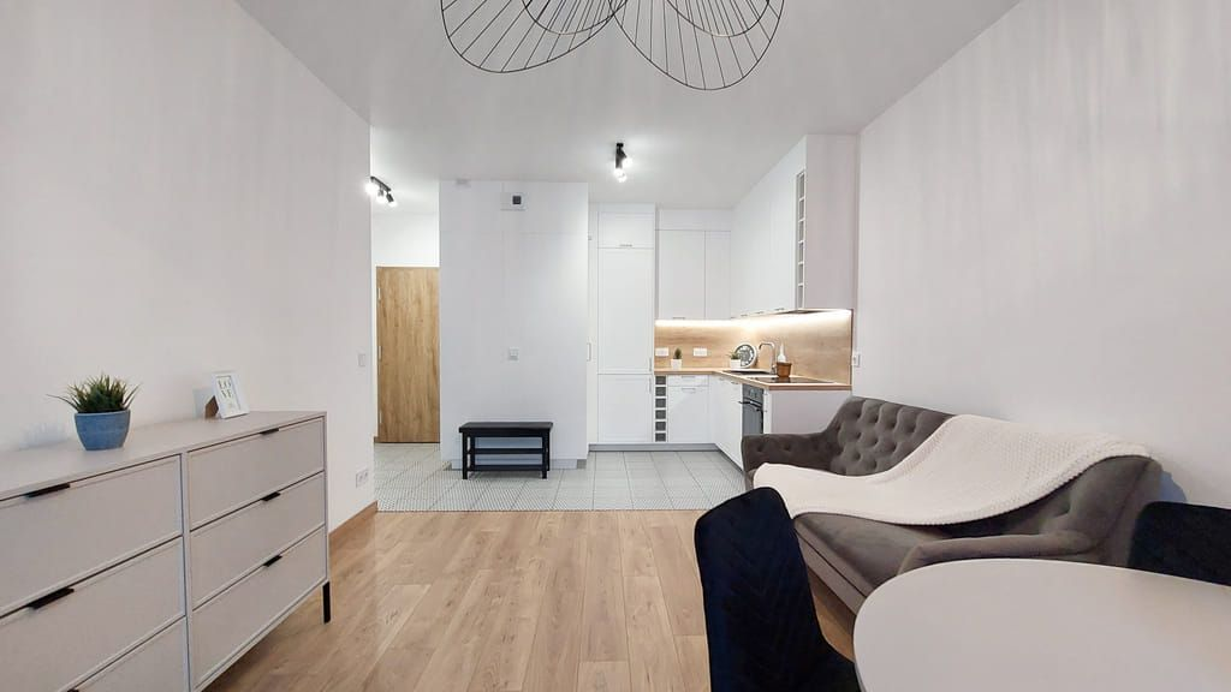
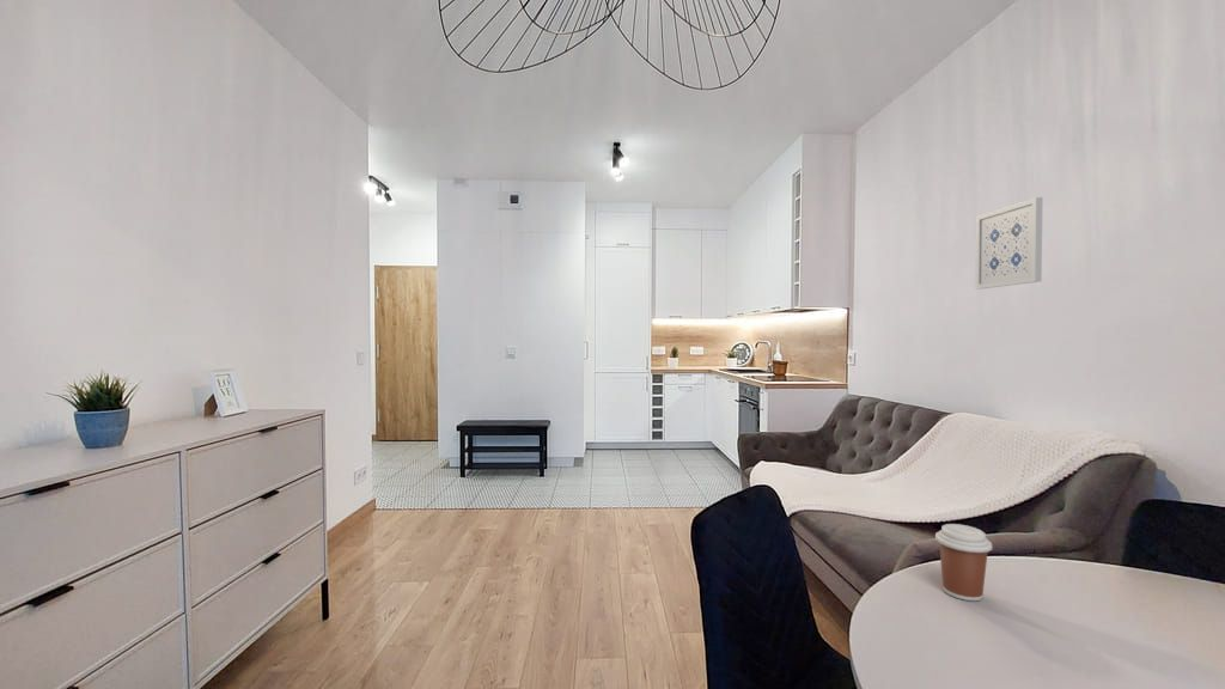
+ coffee cup (962, 561)
+ wall art (1006, 246)
